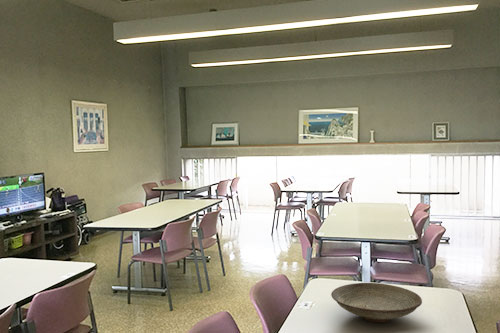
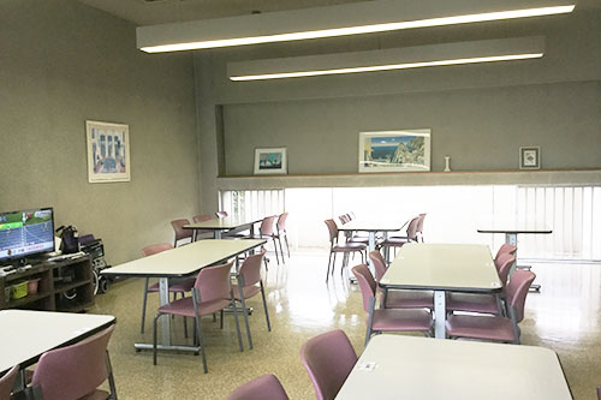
- decorative bowl (375, 305)
